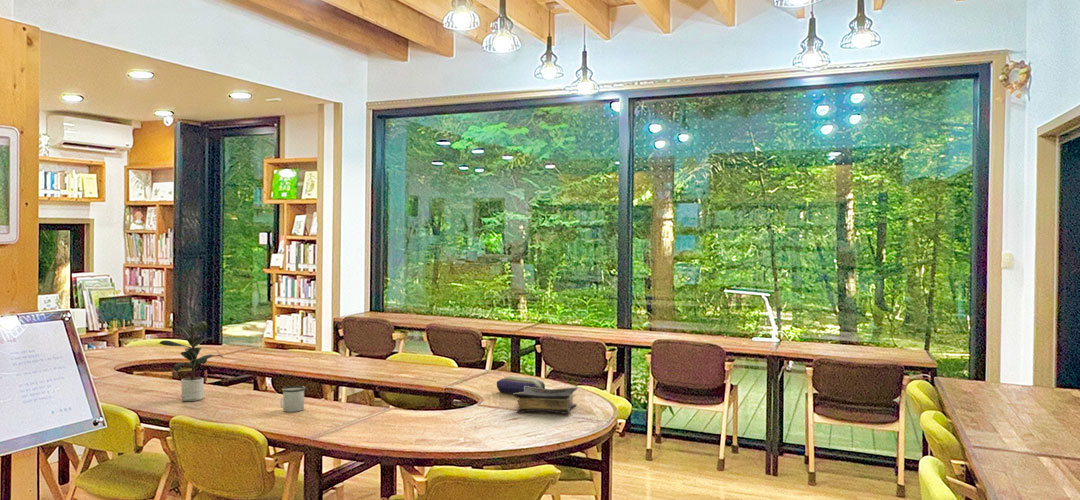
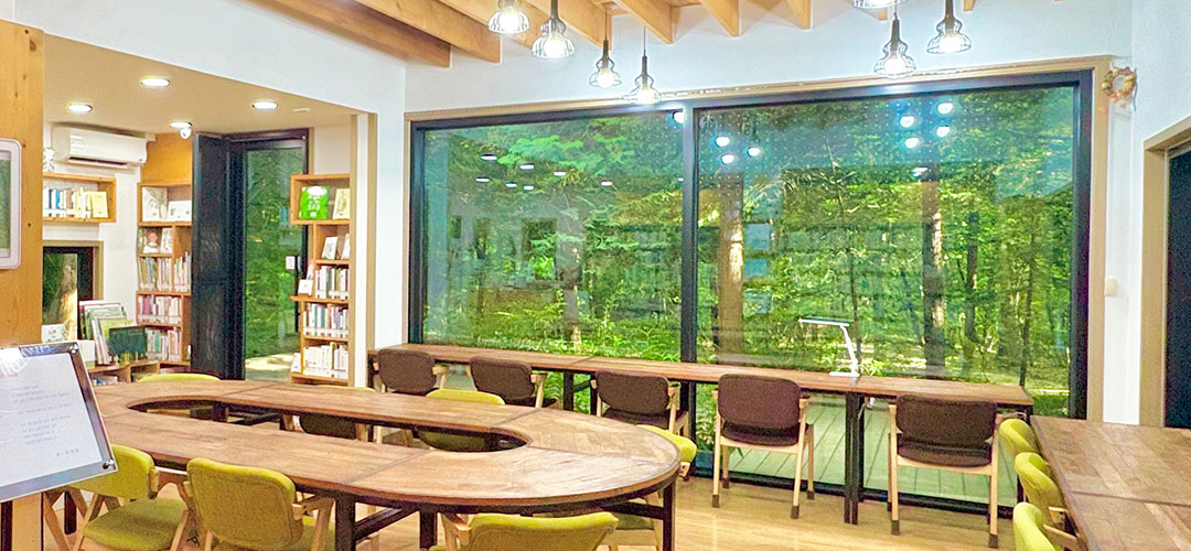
- pencil case (520, 386)
- potted plant (193, 358)
- book (545, 399)
- mug (291, 399)
